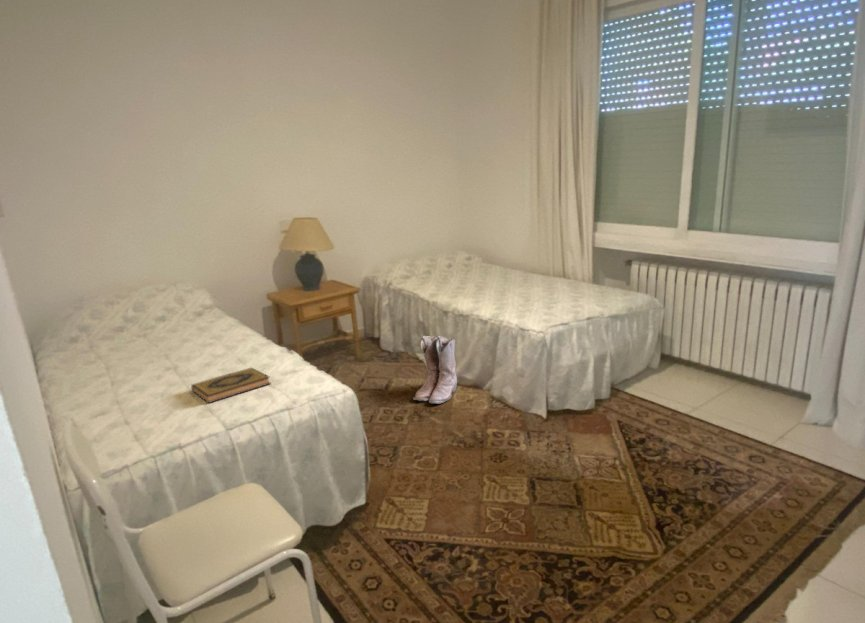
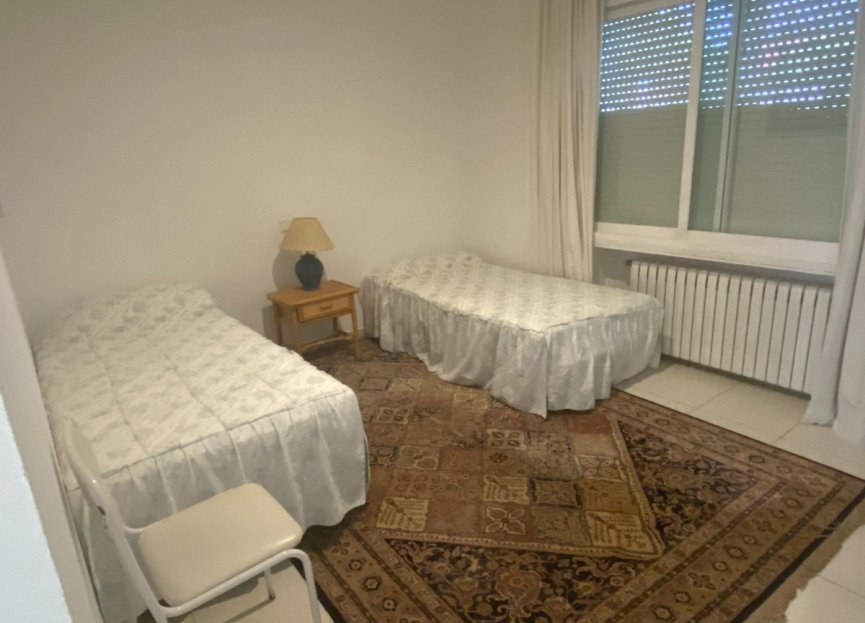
- boots (435, 366)
- hardback book (231, 384)
